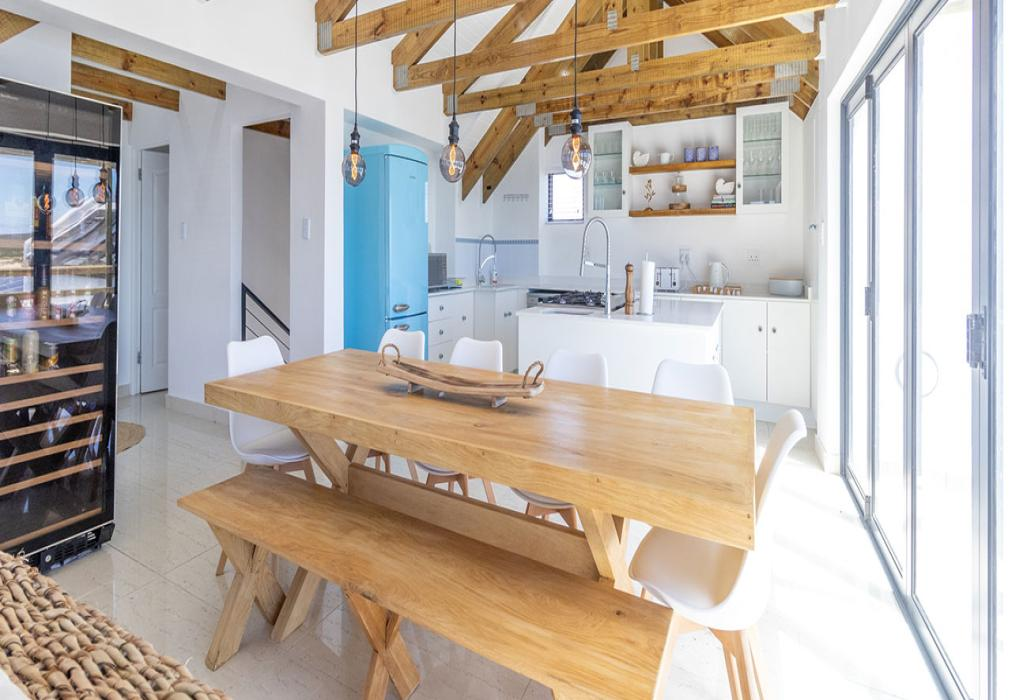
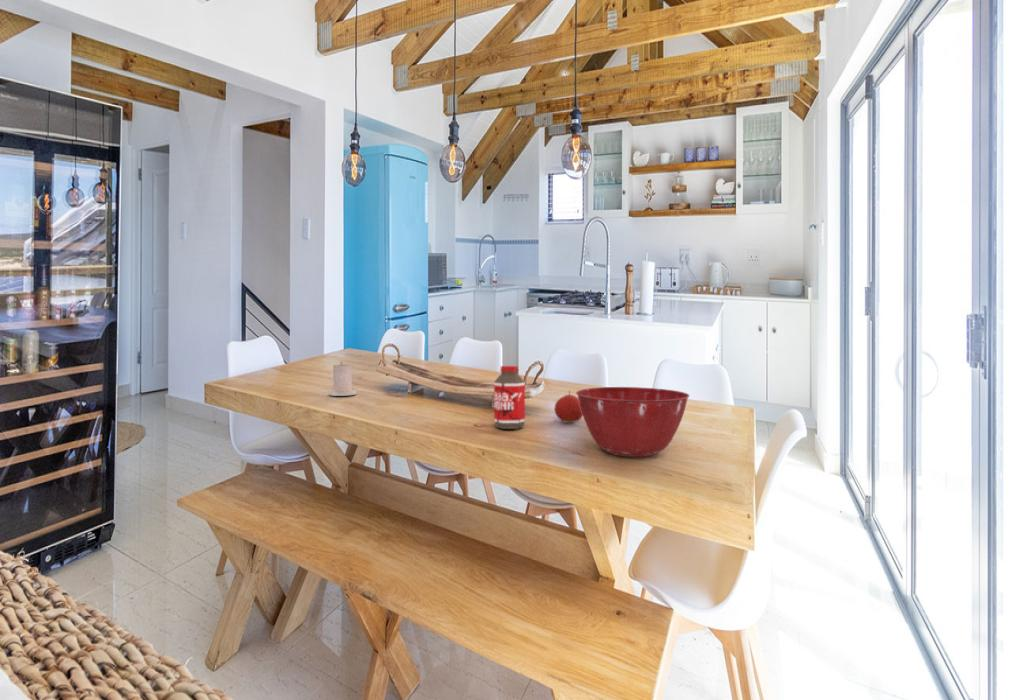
+ mixing bowl (631, 421)
+ fruit (569, 406)
+ candle (342, 377)
+ bottle (509, 396)
